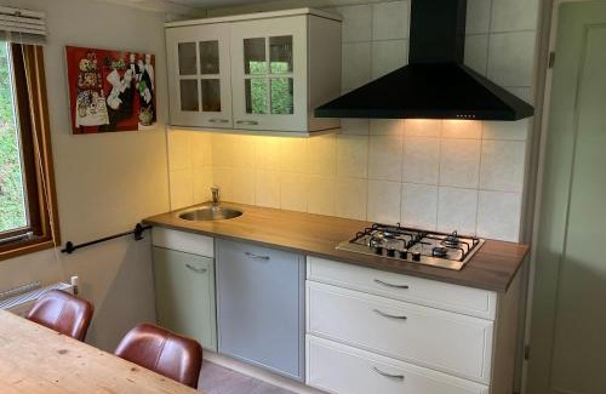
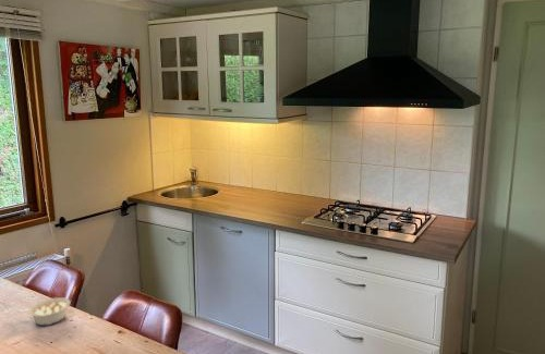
+ legume (48, 312)
